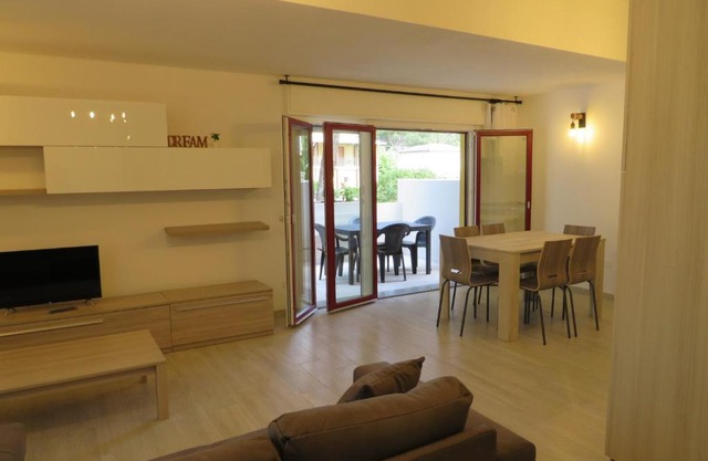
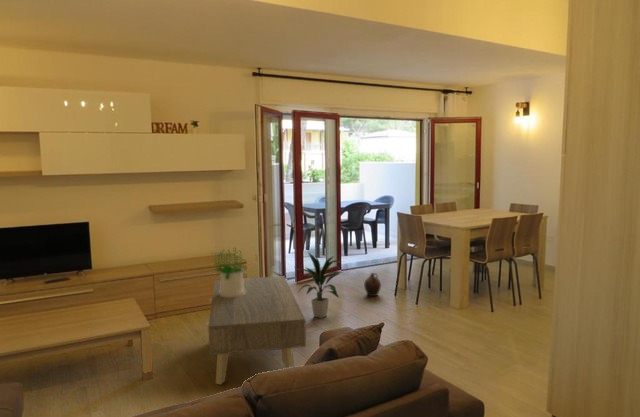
+ indoor plant (322, 284)
+ potted plant (228, 271)
+ coffee table (251, 325)
+ ceramic jug (372, 283)
